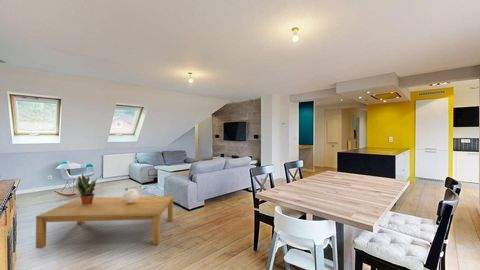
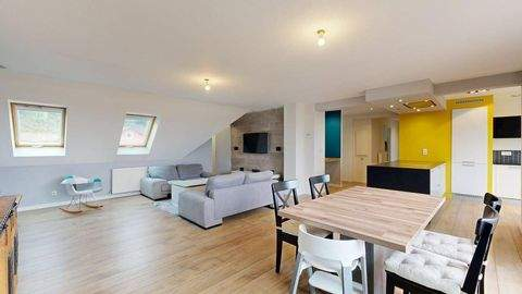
- potted plant (89, 187)
- coffee table (114, 218)
- decorative sphere (130, 195)
